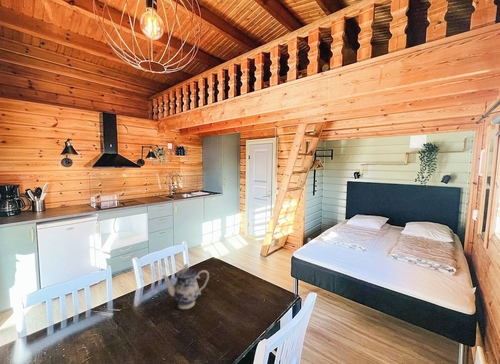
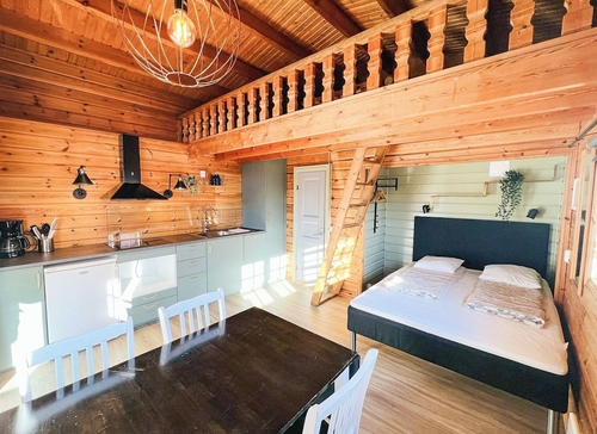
- teapot (186, 284)
